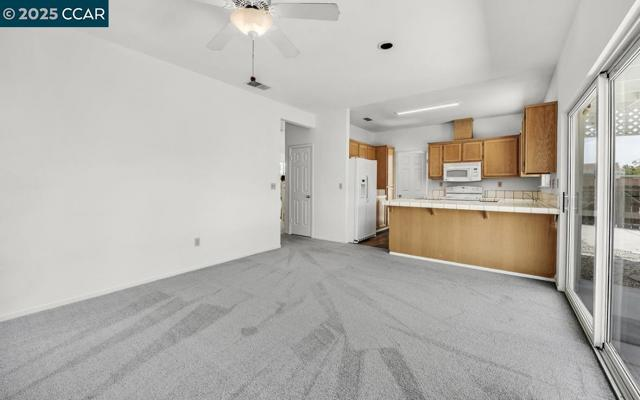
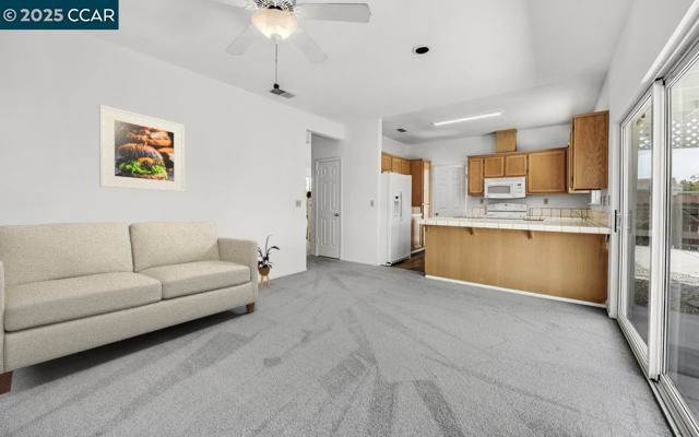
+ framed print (145, 152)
+ house plant (262, 261)
+ sofa (140, 276)
